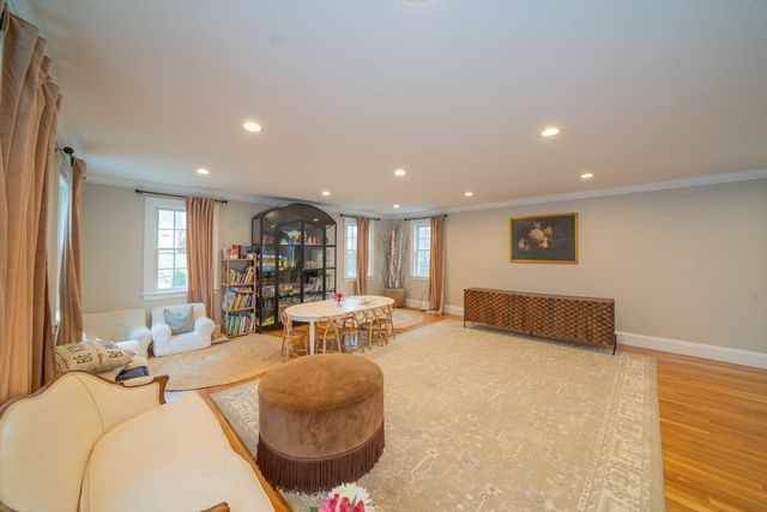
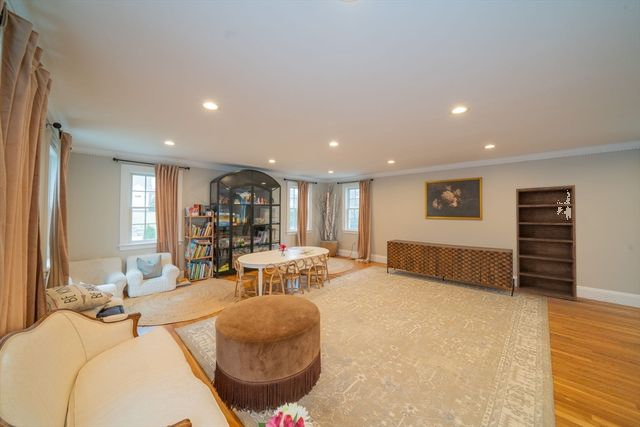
+ bookshelf (544, 240)
